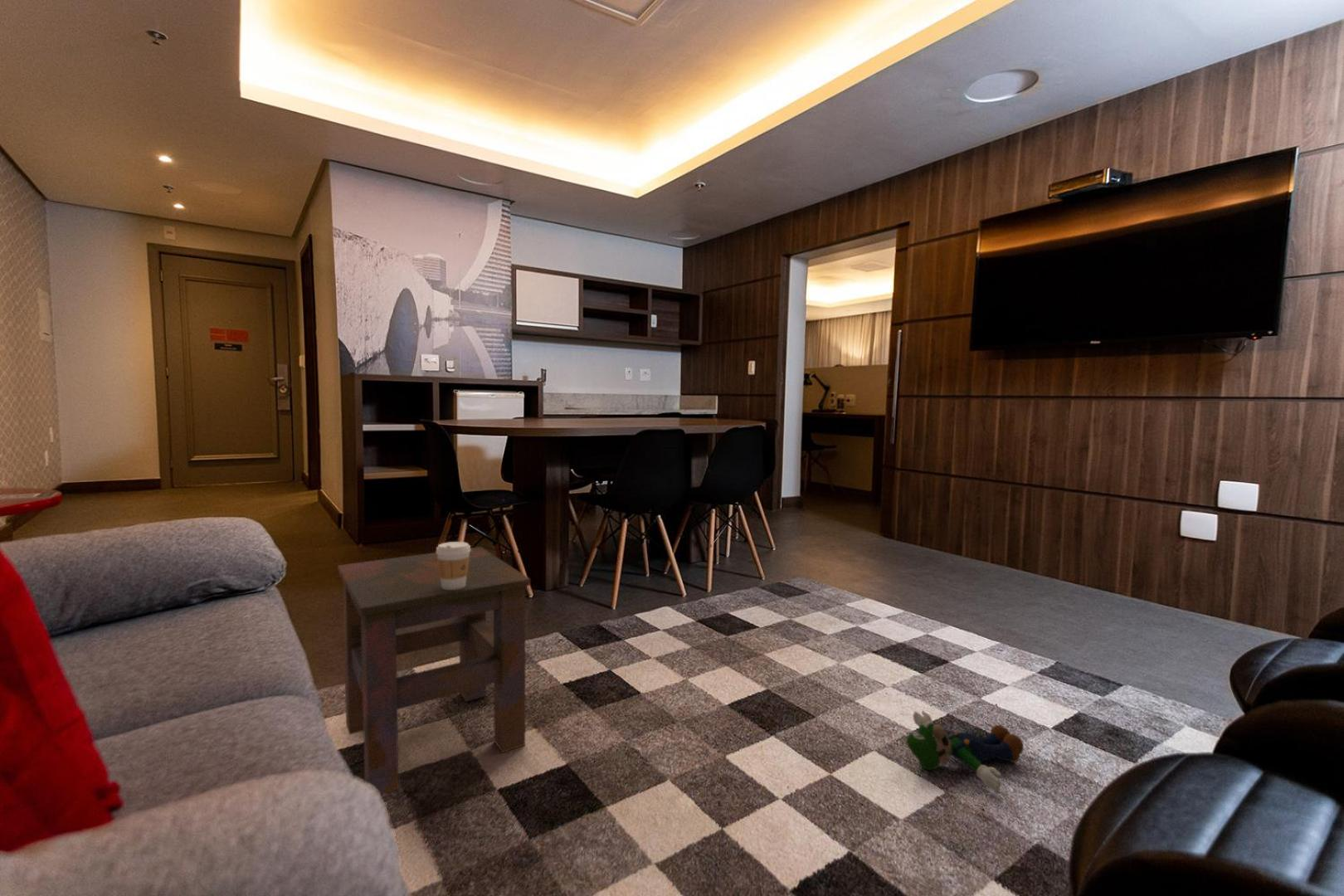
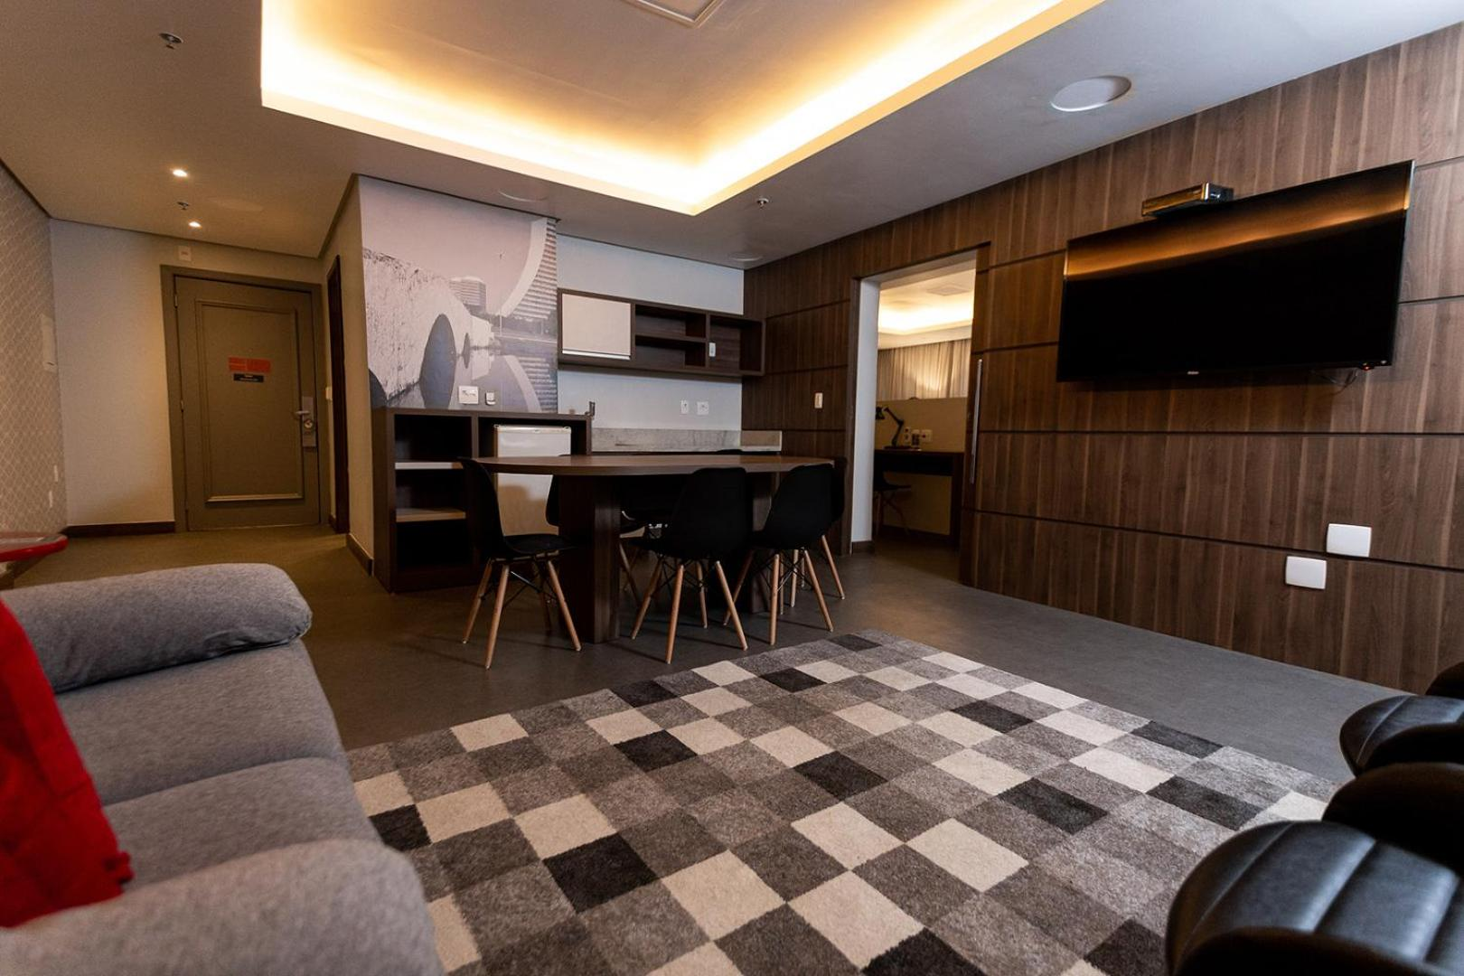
- plush toy (962, 743)
- coffee cup (453, 563)
- side table (431, 647)
